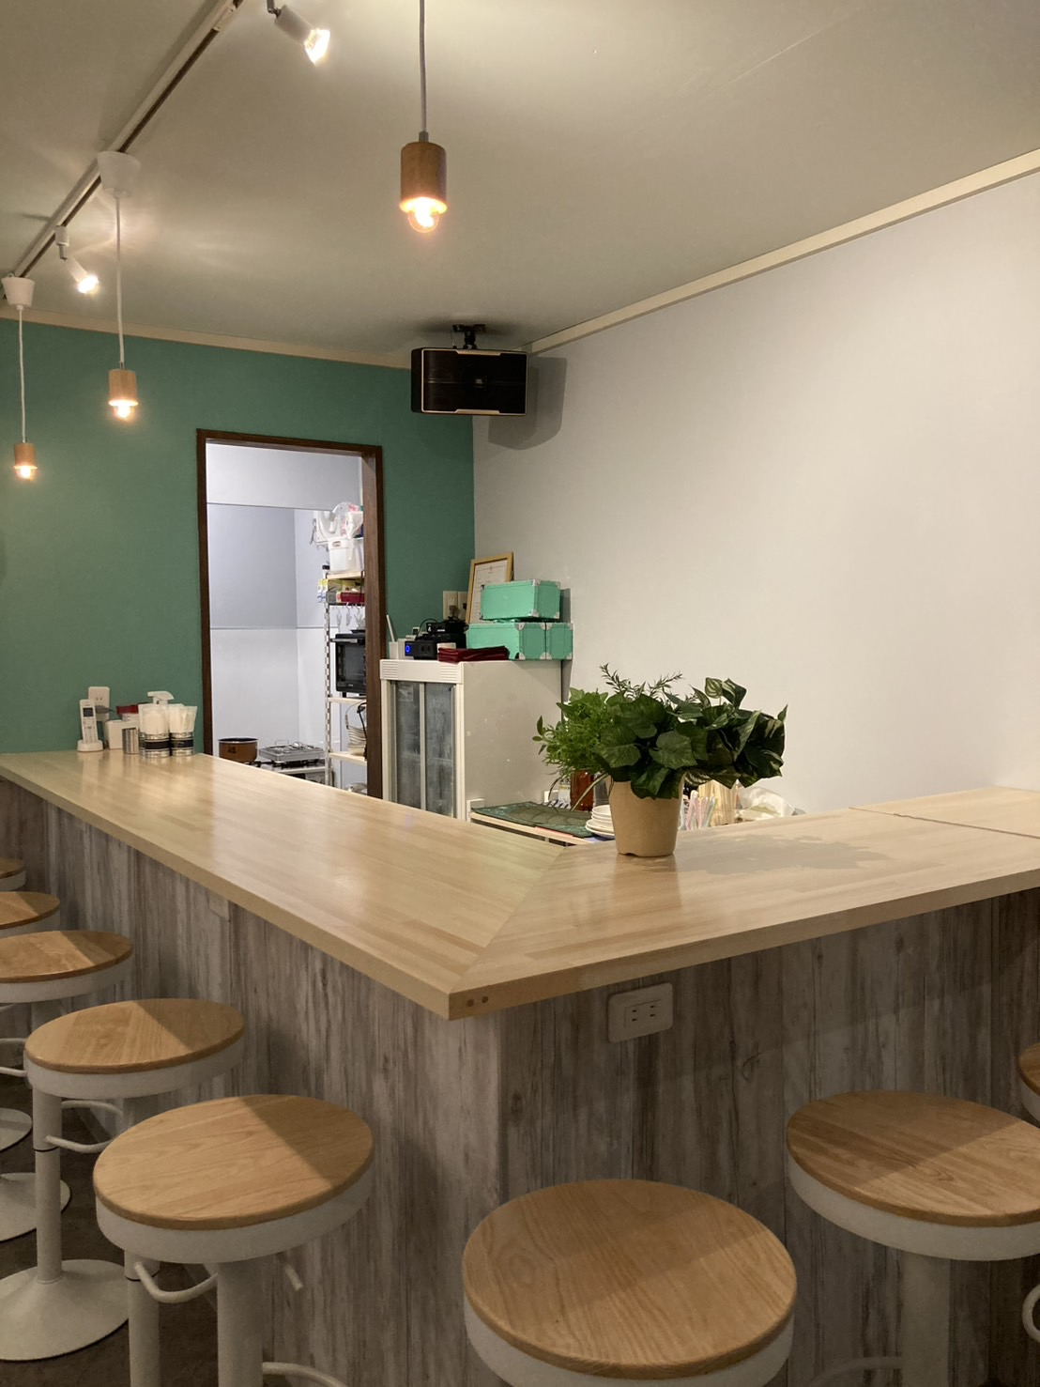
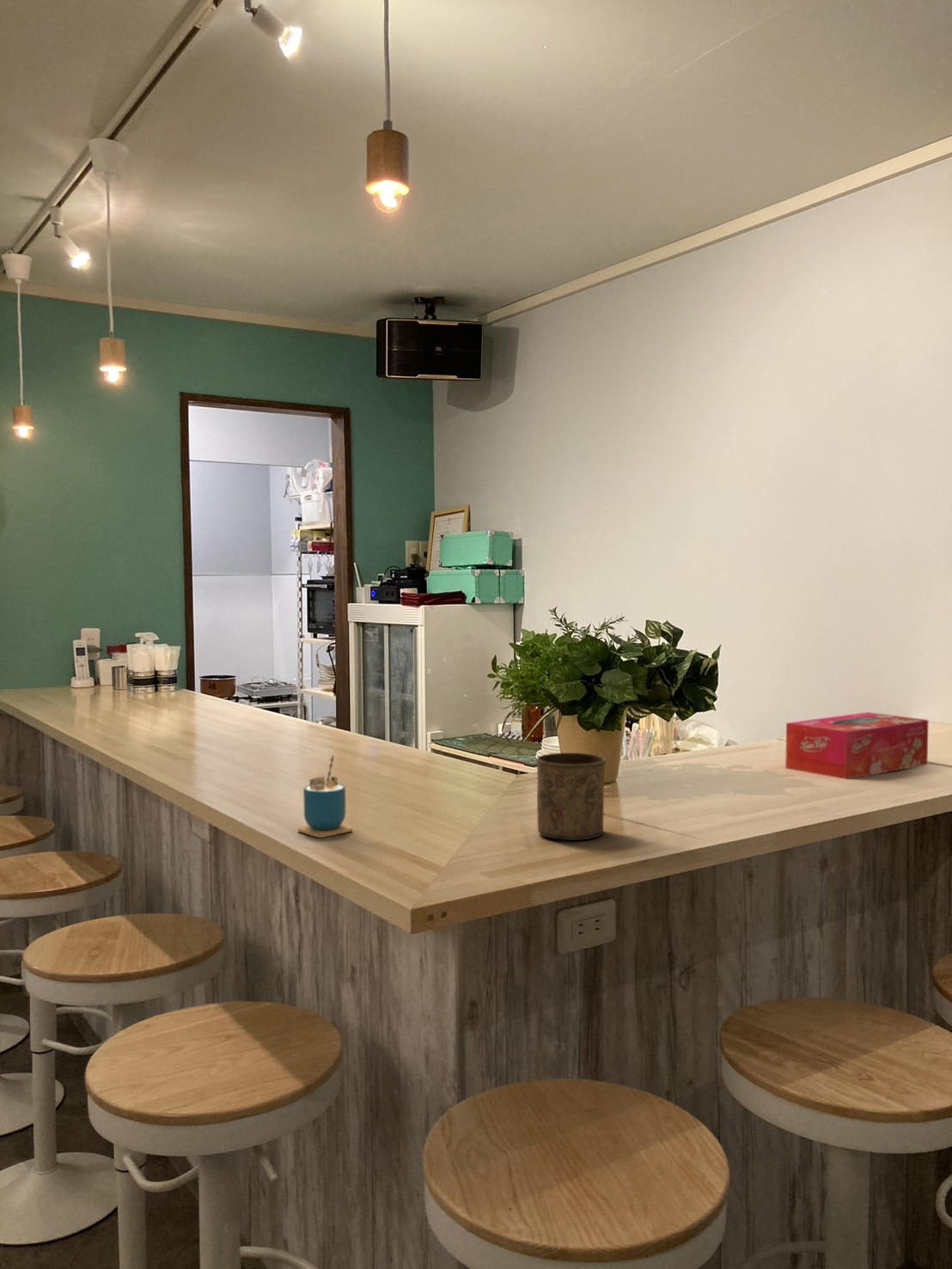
+ tissue box (857, 743)
+ cup (571, 795)
+ cup (324, 794)
